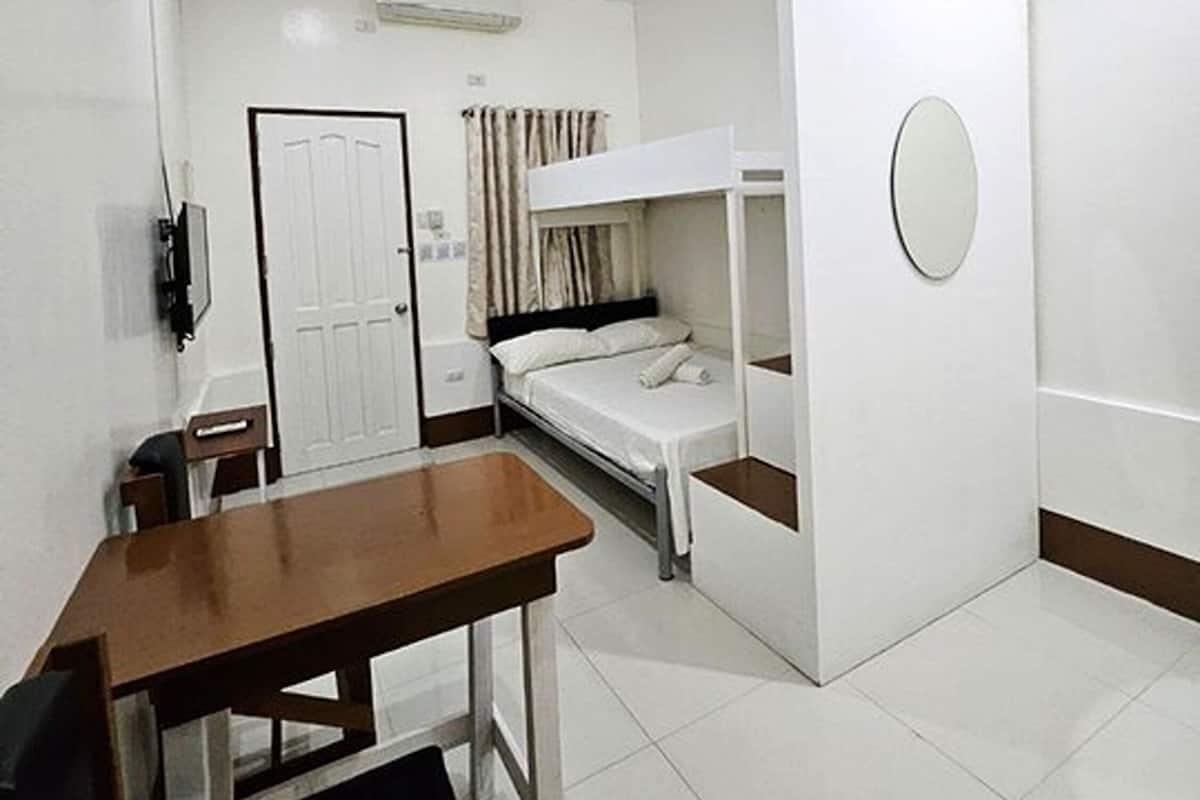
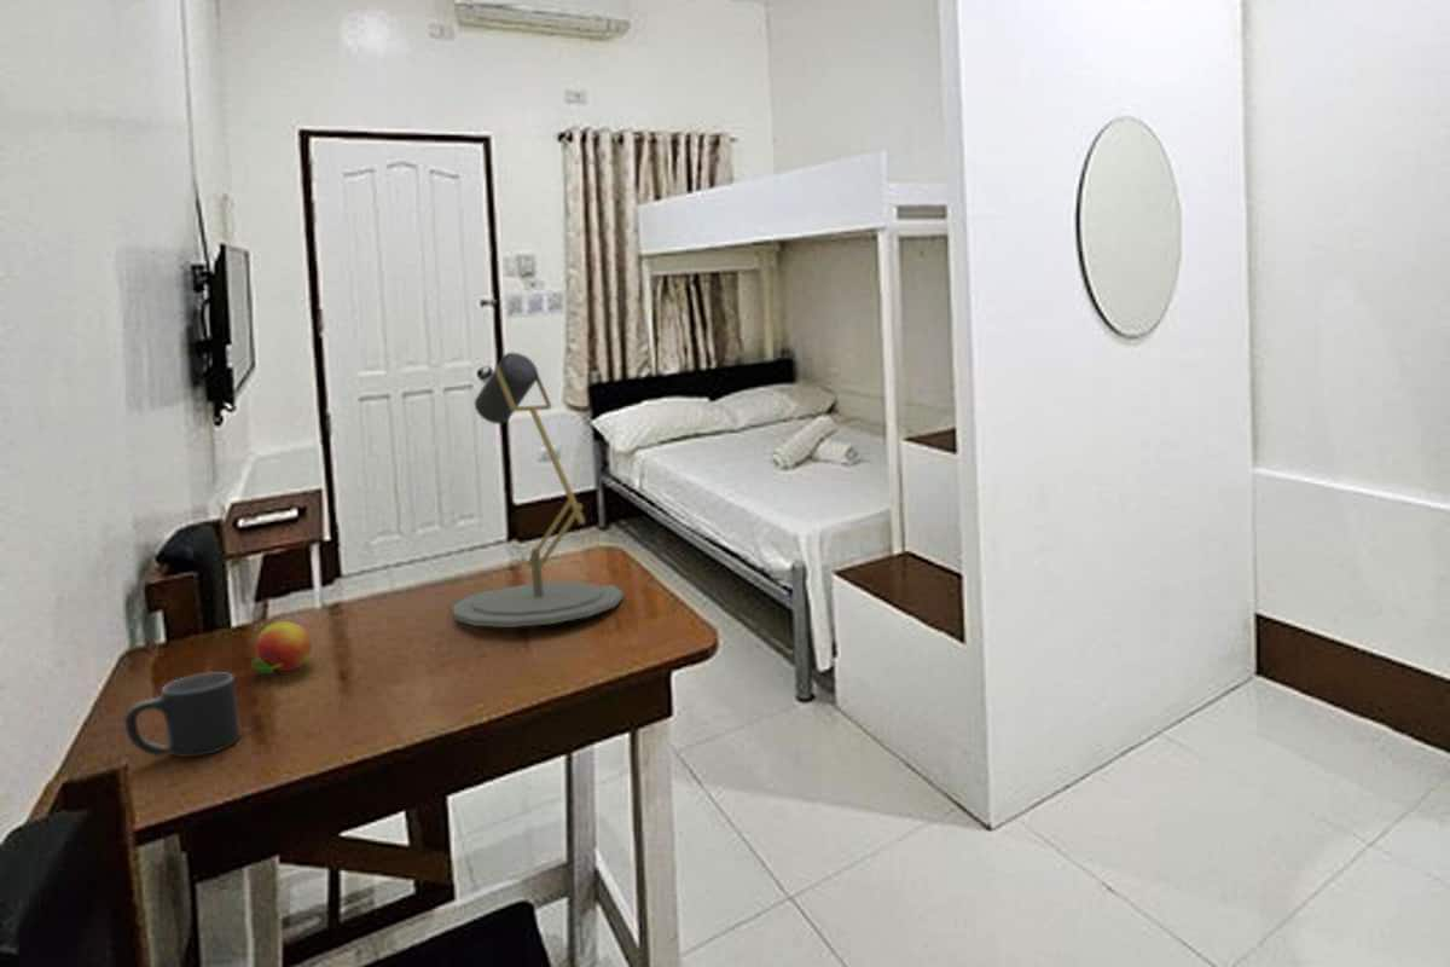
+ fruit (283, 645)
+ mug (182, 717)
+ desk lamp (555, 468)
